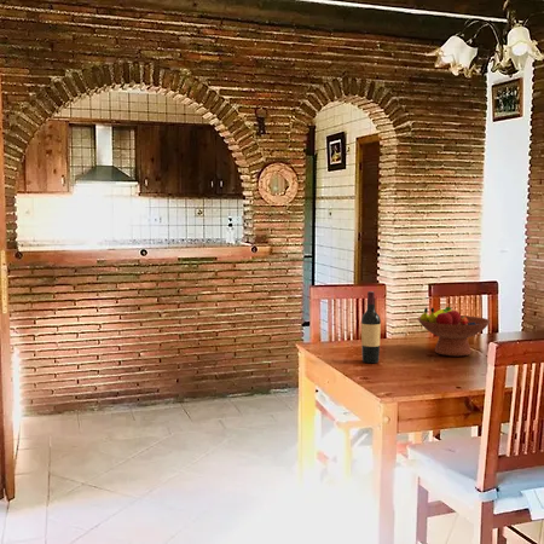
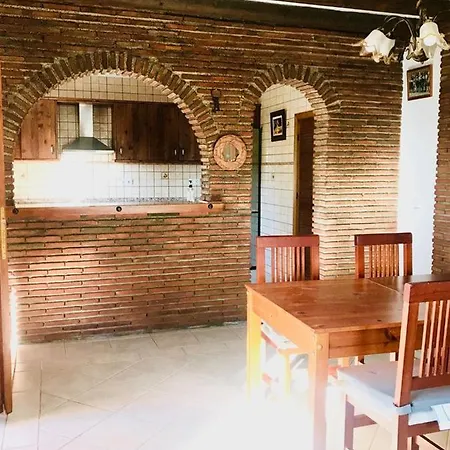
- wine bottle (370, 326)
- fruit bowl (452, 329)
